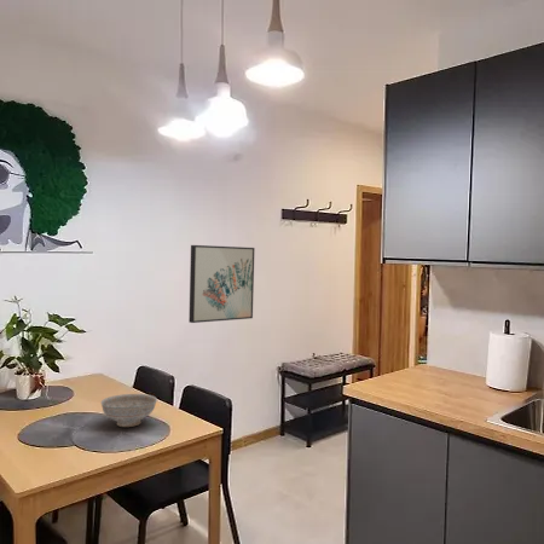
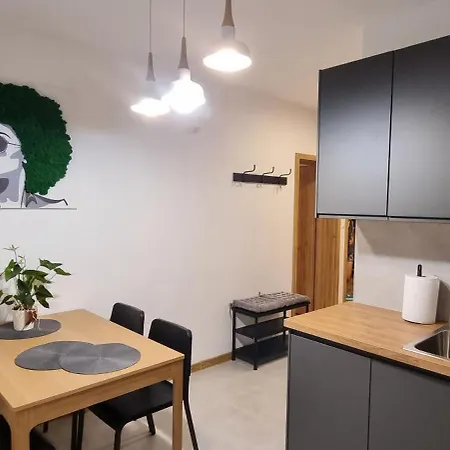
- decorative bowl (128, 411)
- wall art (222, 283)
